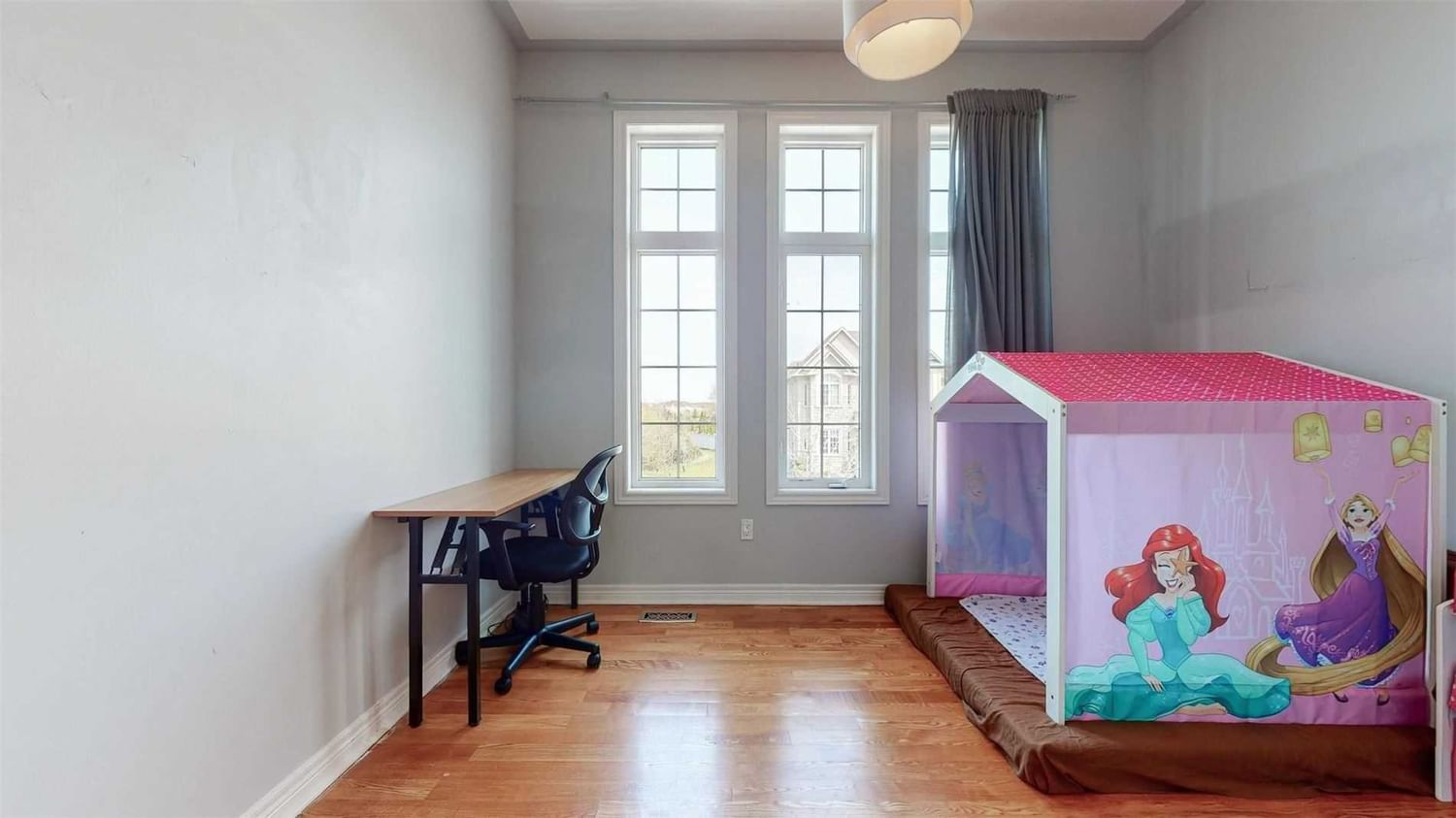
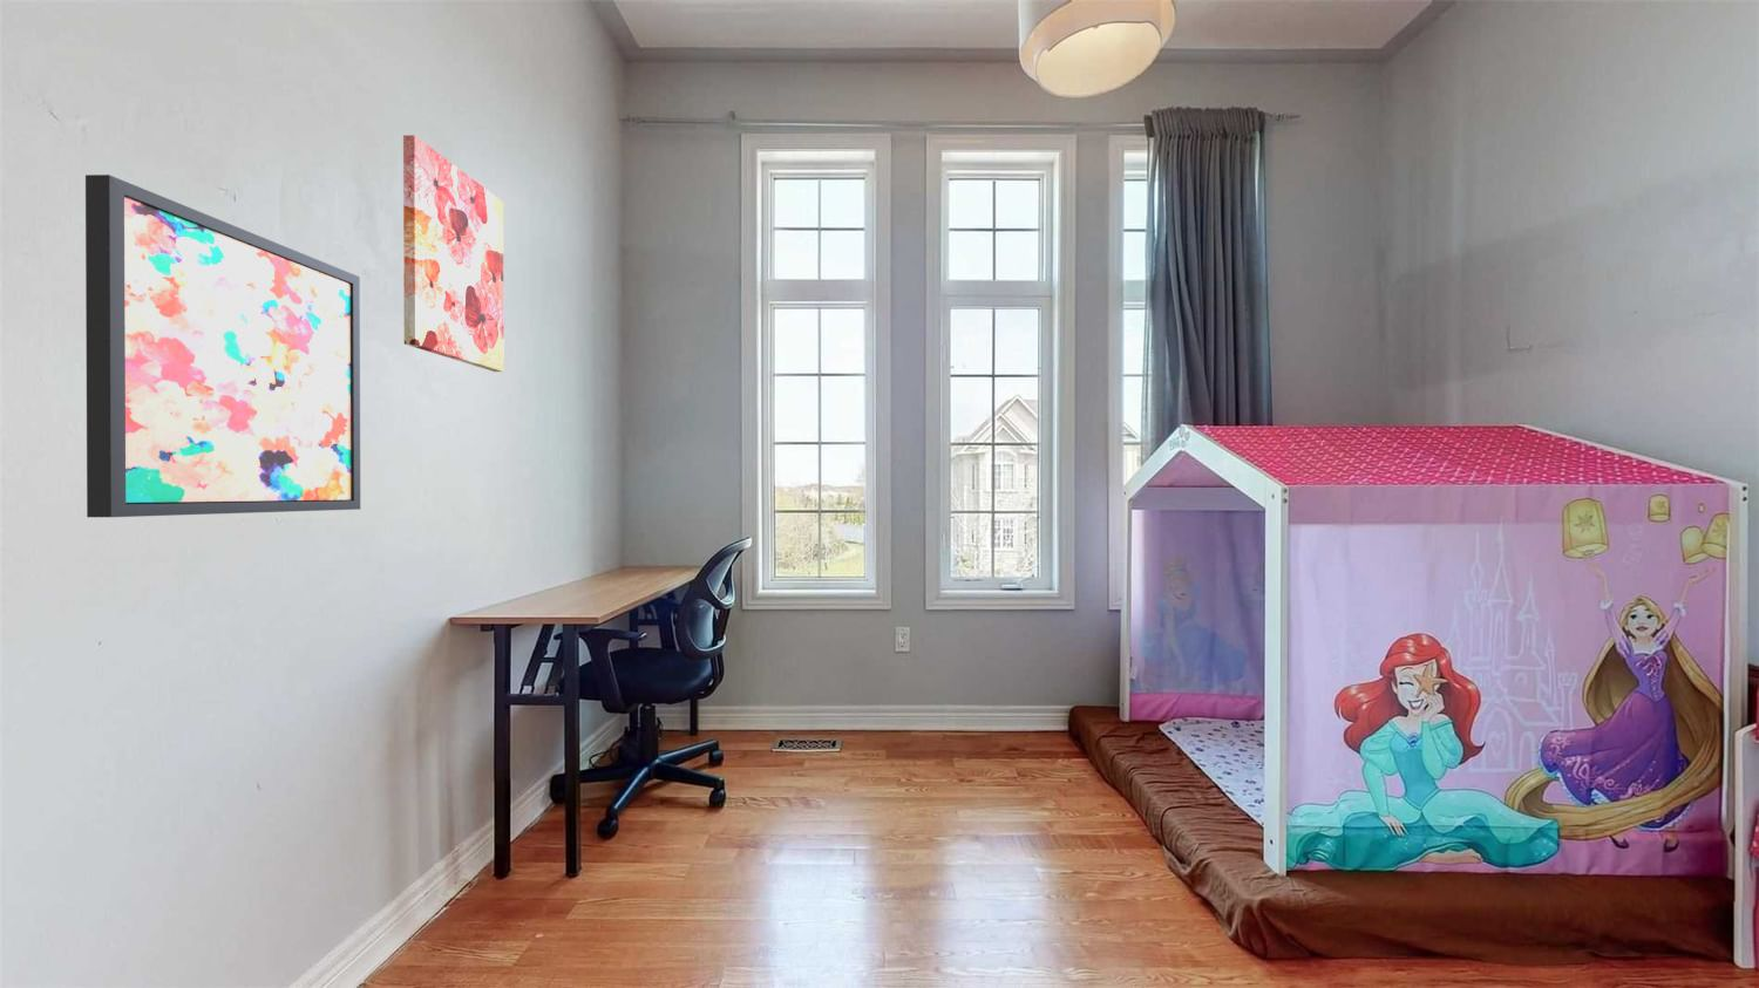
+ wall art (459, 265)
+ wall art (249, 374)
